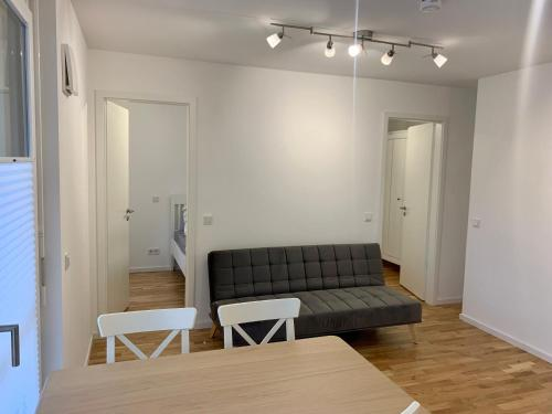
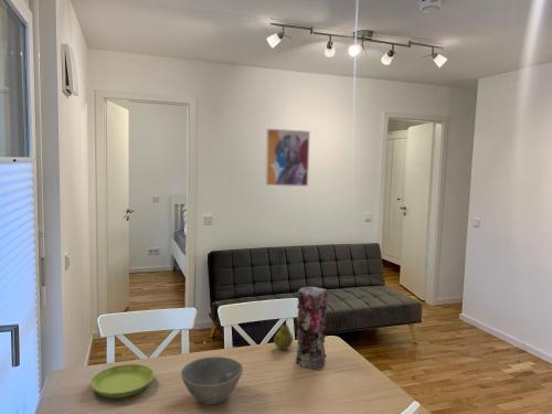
+ wall art (287, 158)
+ vase (310, 327)
+ saucer (123, 381)
+ bowl (211, 383)
+ fruit (283, 335)
